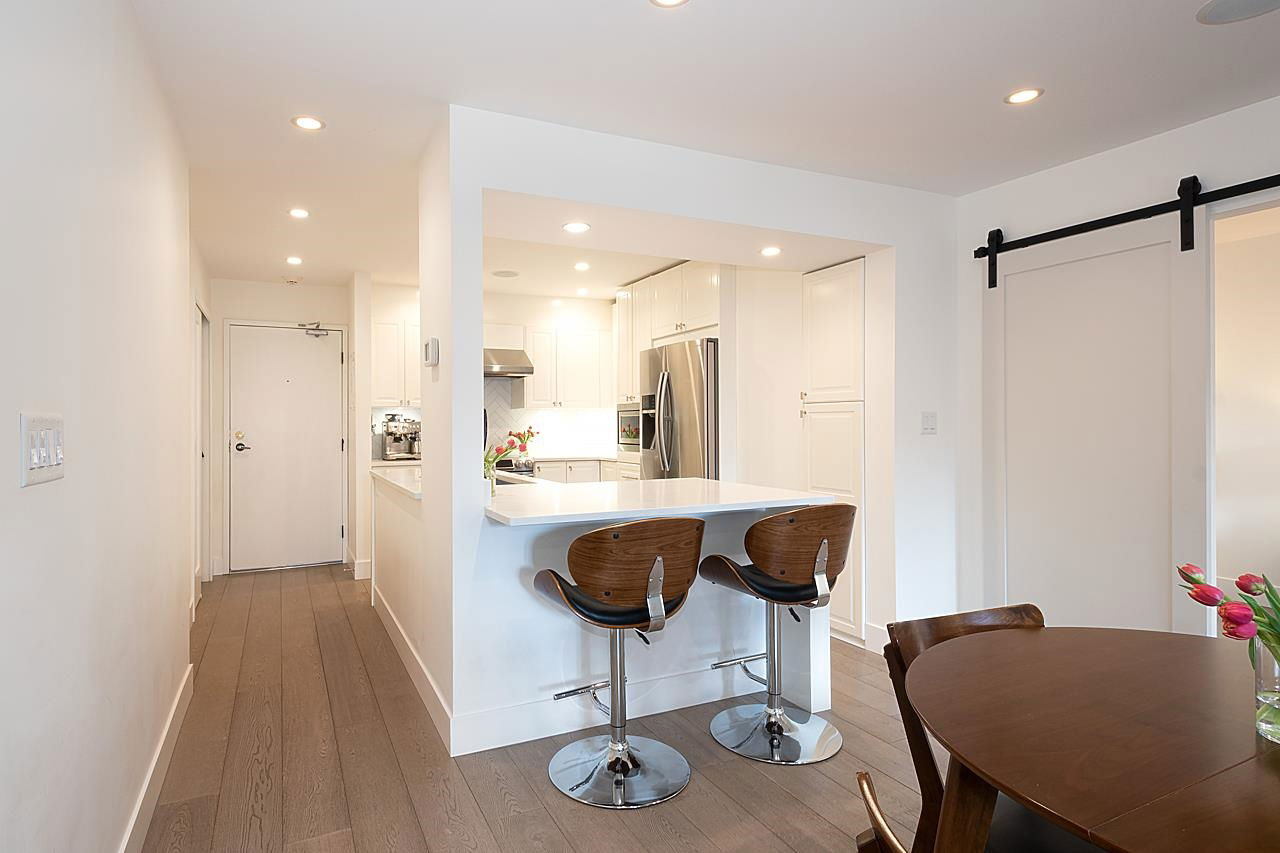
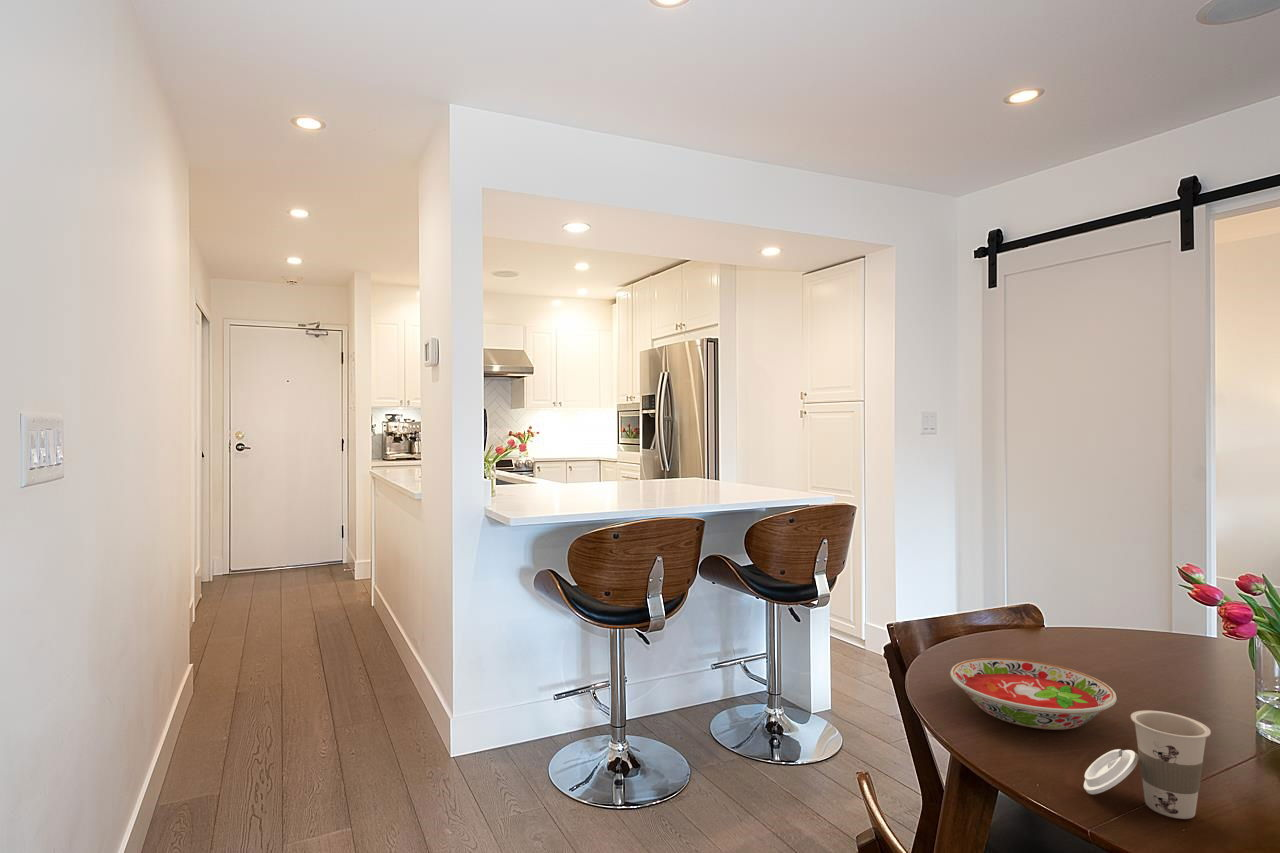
+ cup (1144, 760)
+ bowl (1029, 696)
